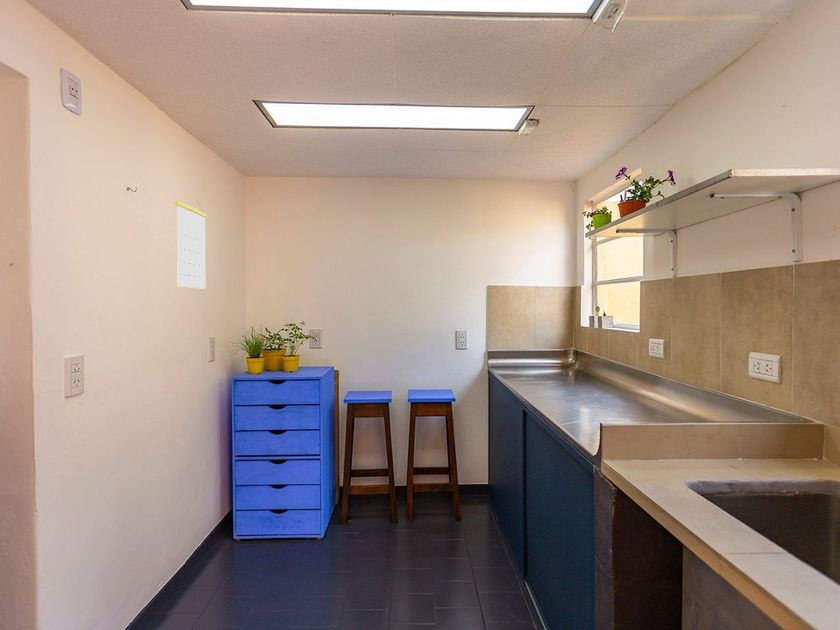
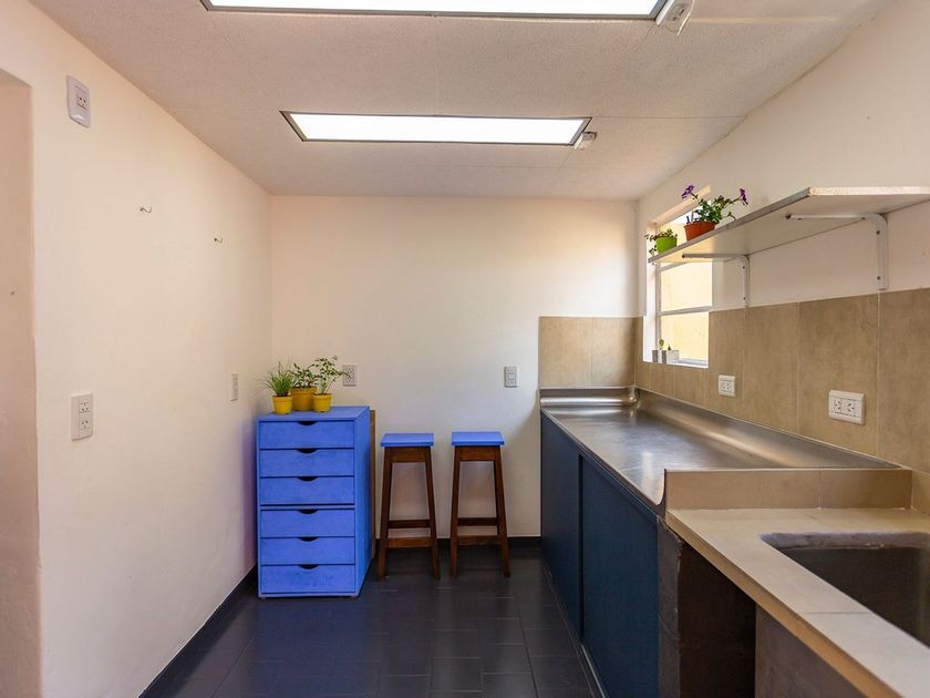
- calendar (191, 238)
